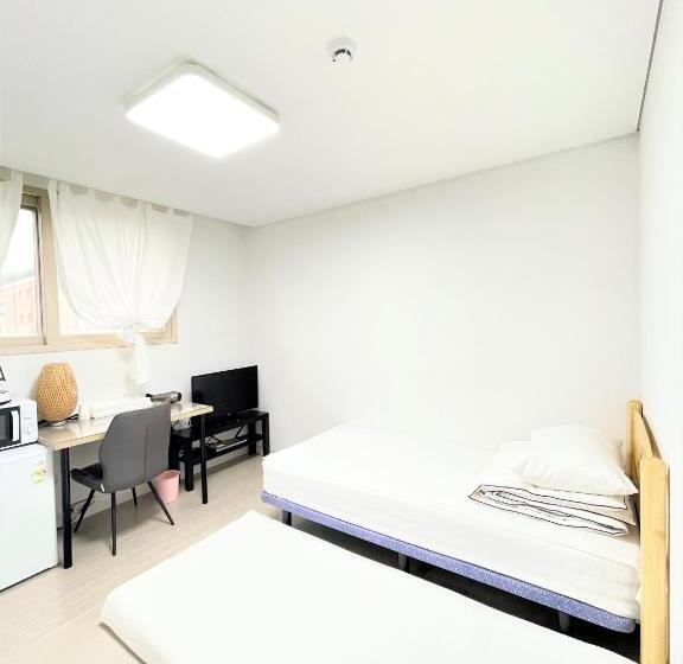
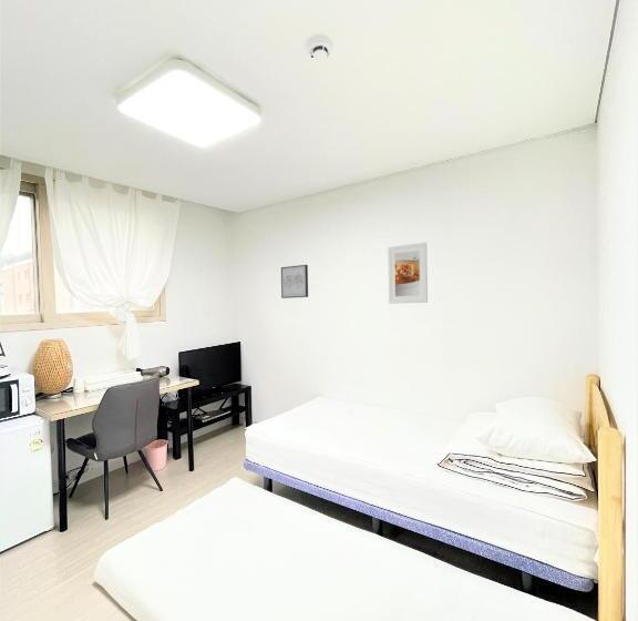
+ wall art (294, 282)
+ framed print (407, 274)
